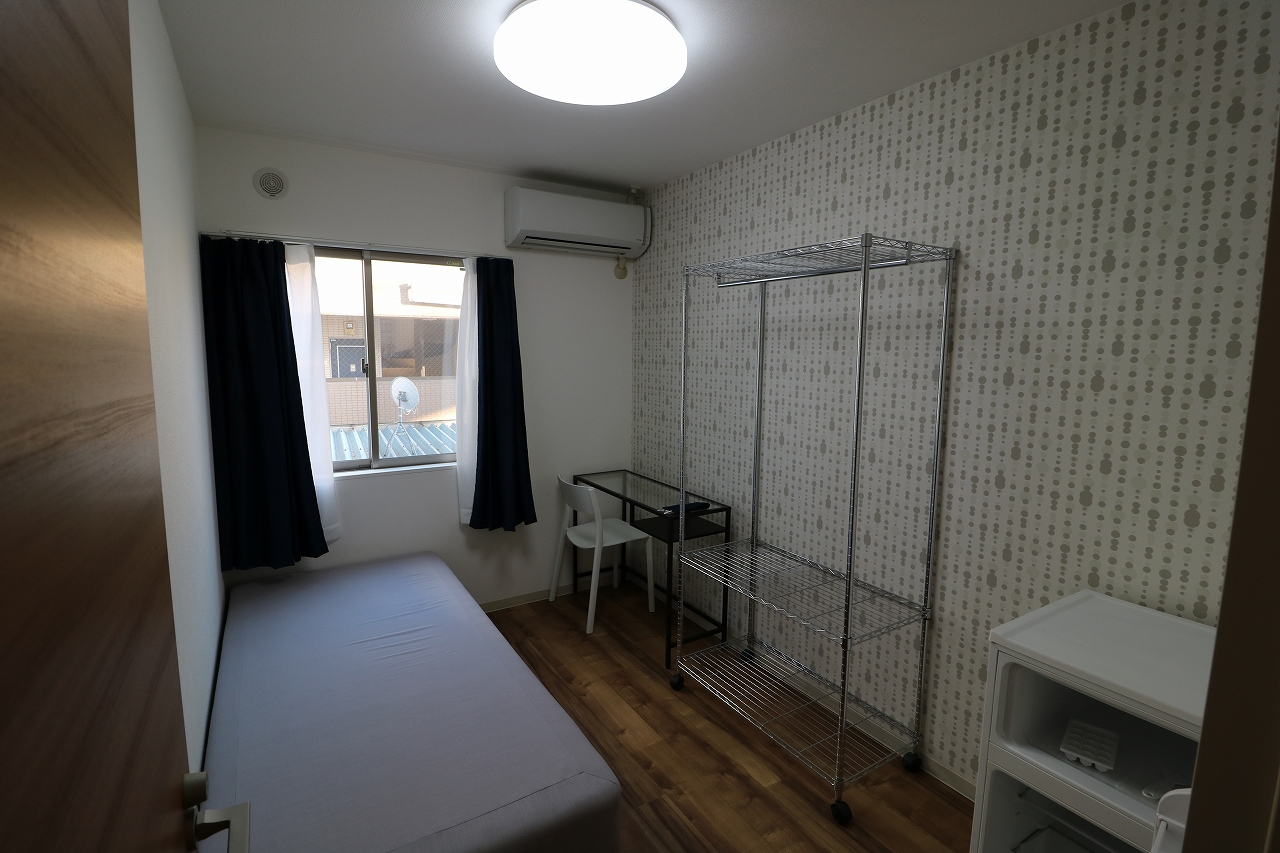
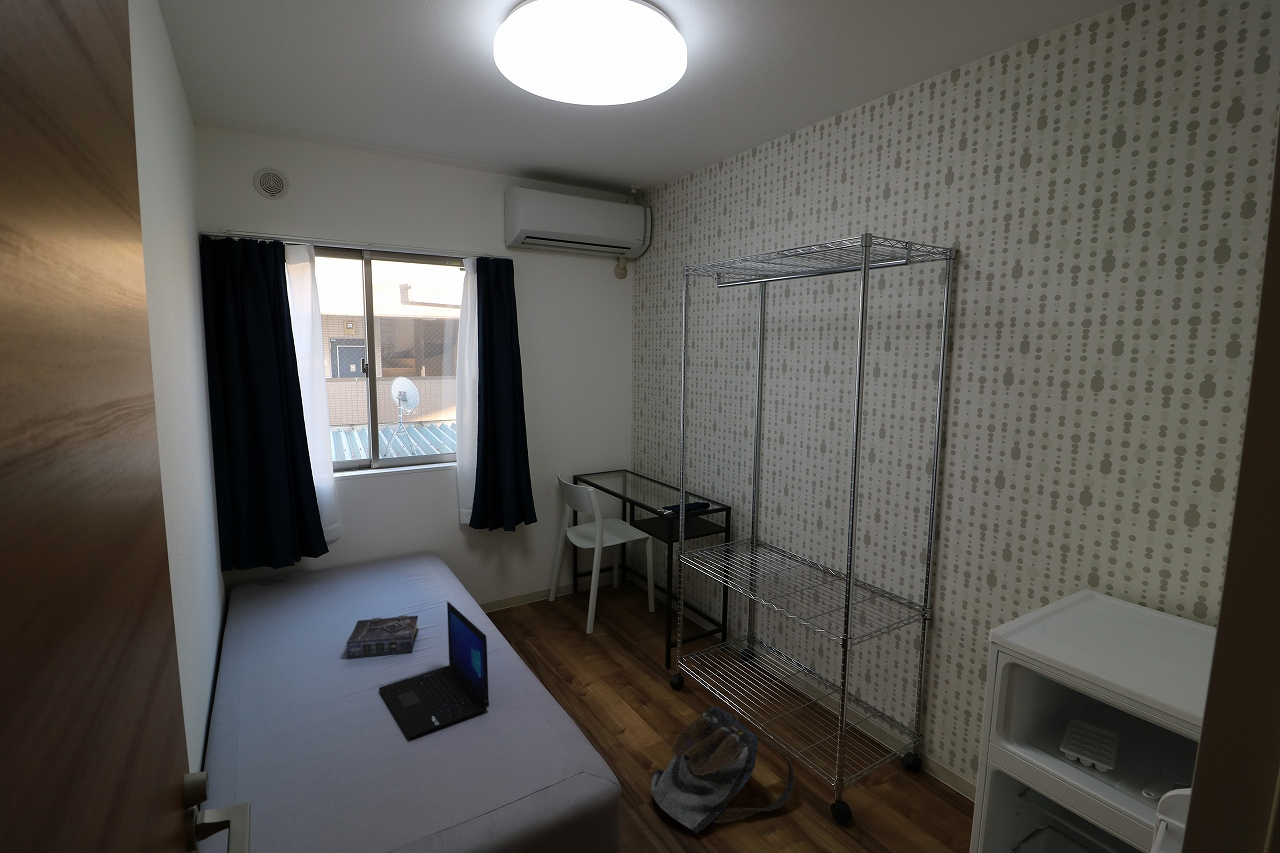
+ book (384, 635)
+ laptop (433, 670)
+ backpack (714, 759)
